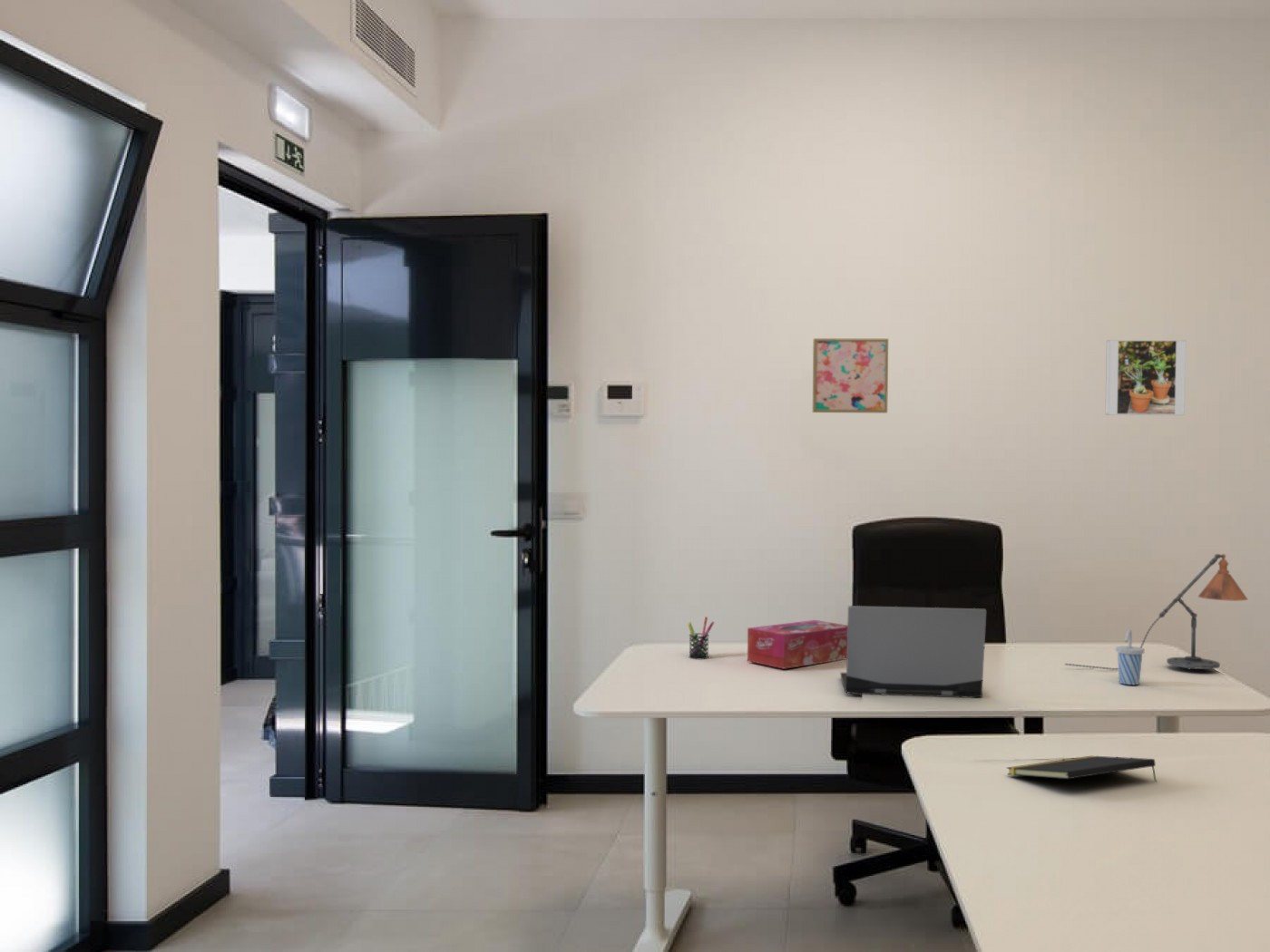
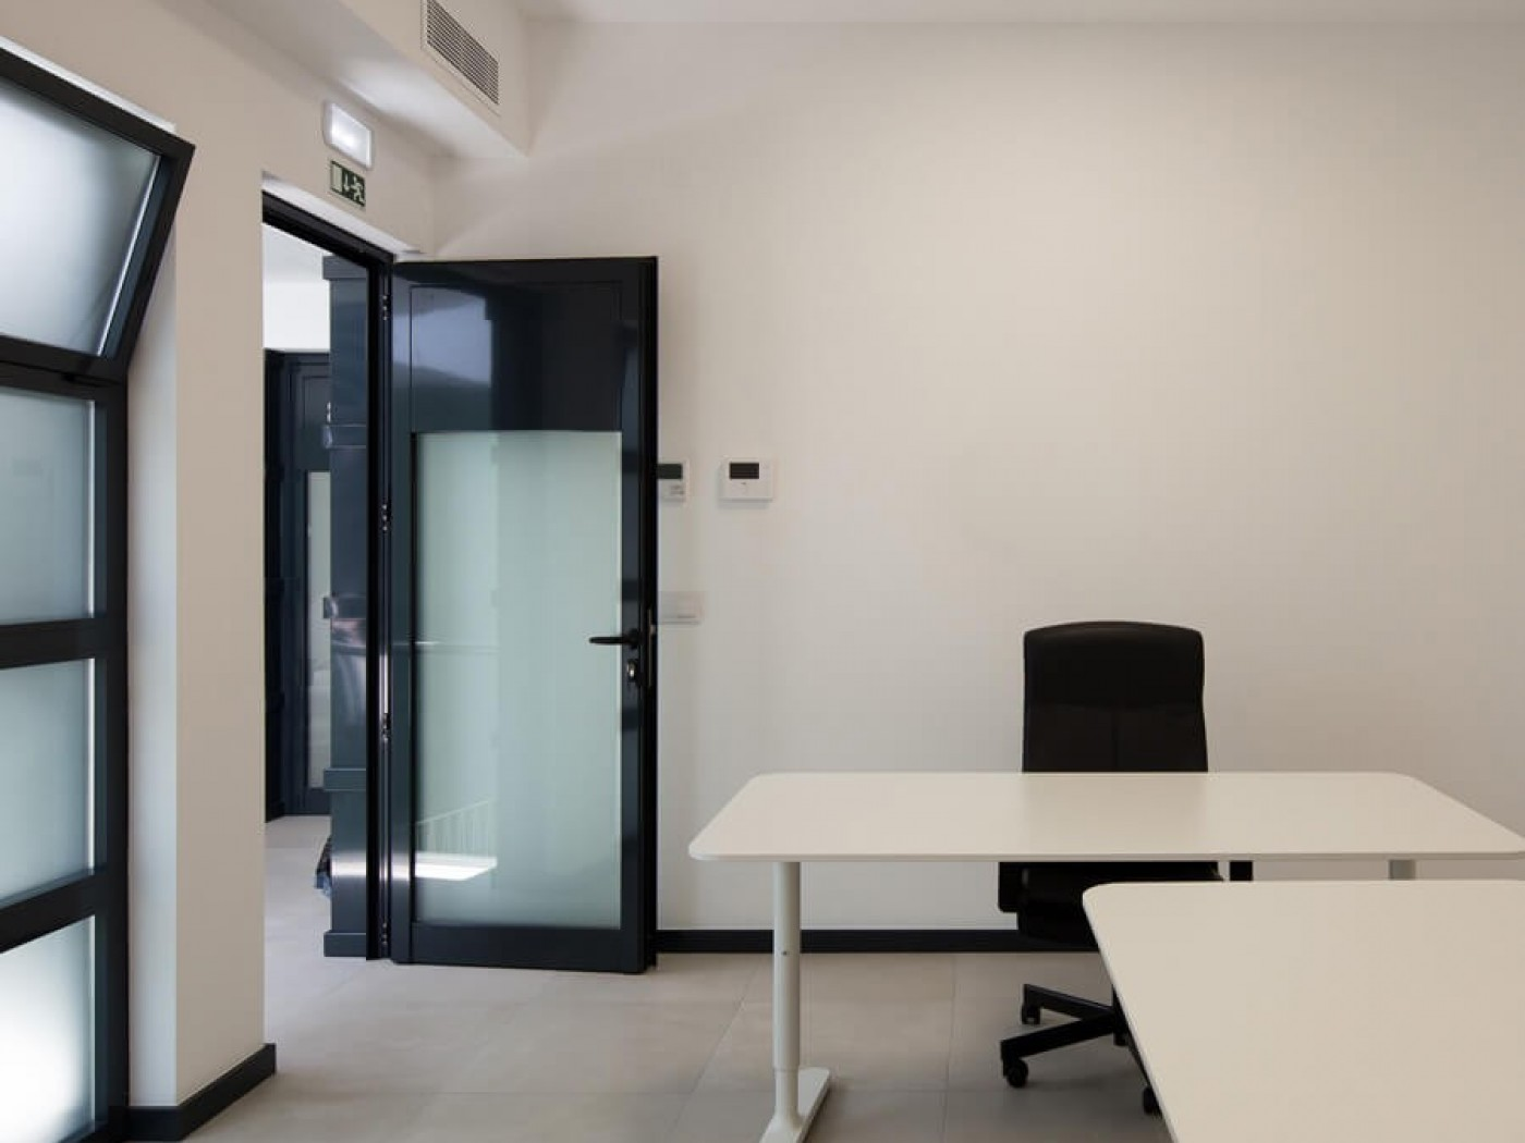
- pen holder (698, 636)
- desk lamp (1159, 613)
- cup (1129, 656)
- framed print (1145, 377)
- notepad (1080, 766)
- laptop computer (910, 646)
- wall art (850, 375)
- tissue box (799, 643)
